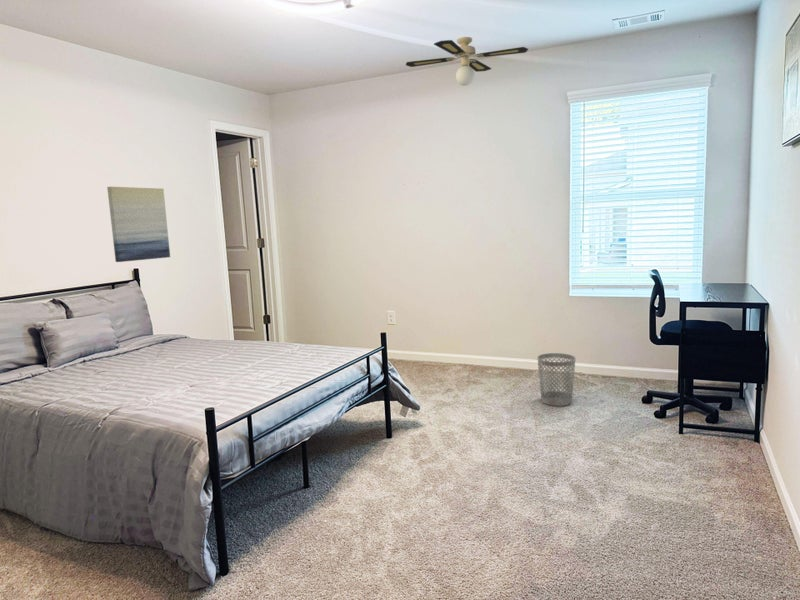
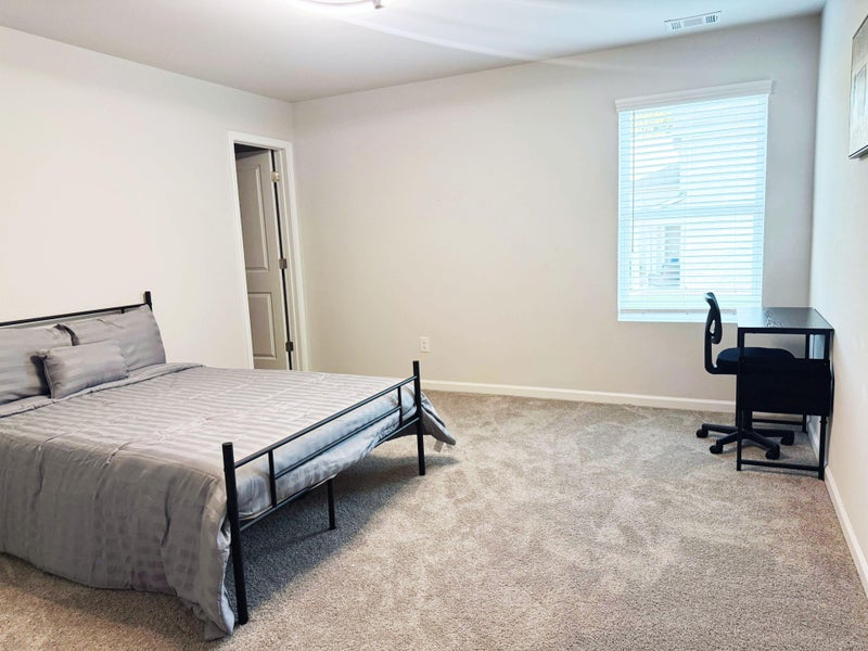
- wall art (140, 223)
- wastebasket (556, 379)
- ceiling fan (465, 62)
